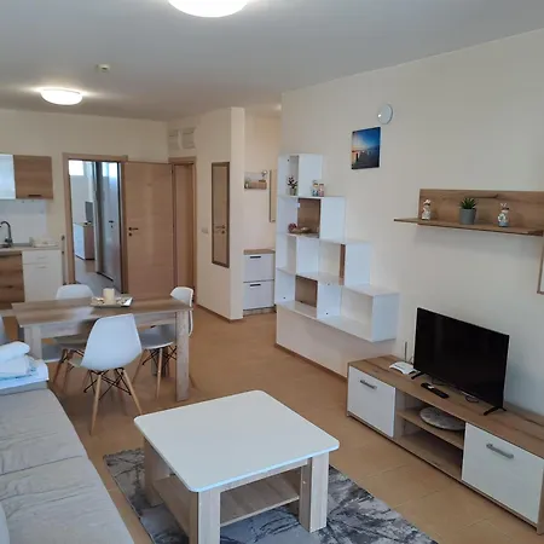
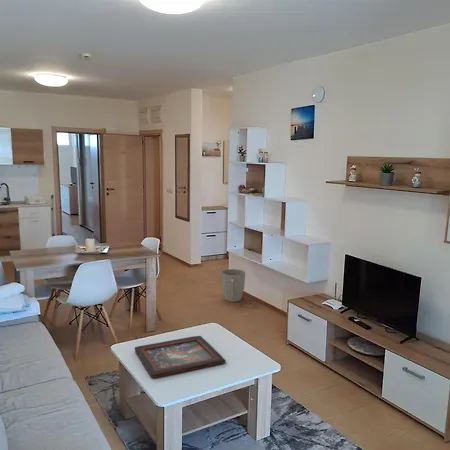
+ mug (234, 286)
+ decorative tray (178, 354)
